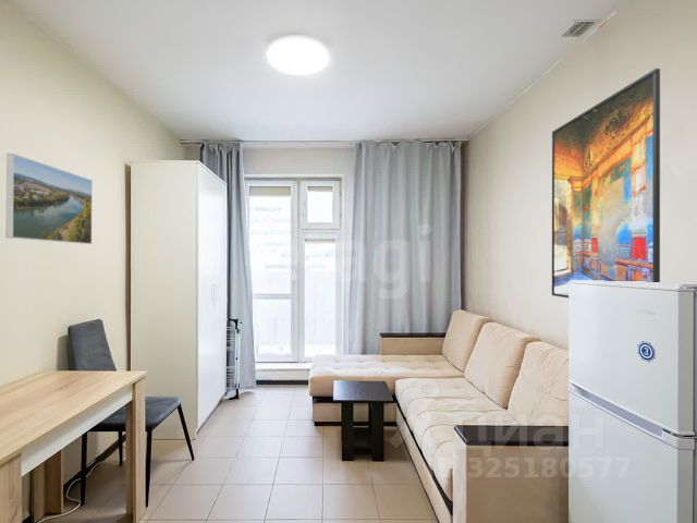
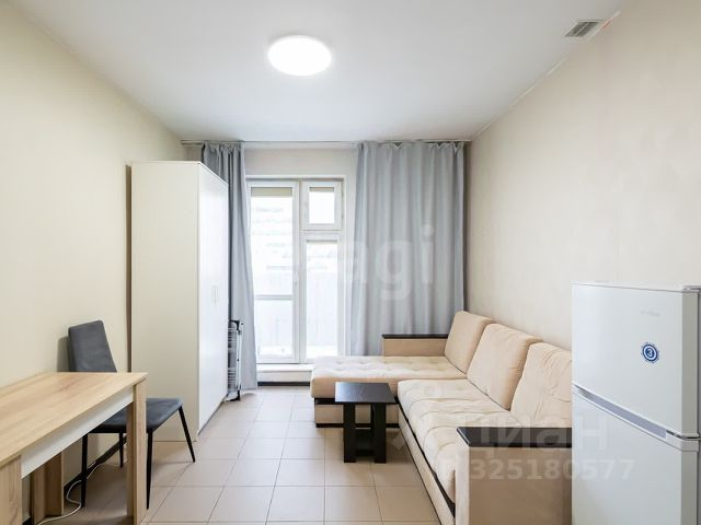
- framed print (54, 205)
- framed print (595, 204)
